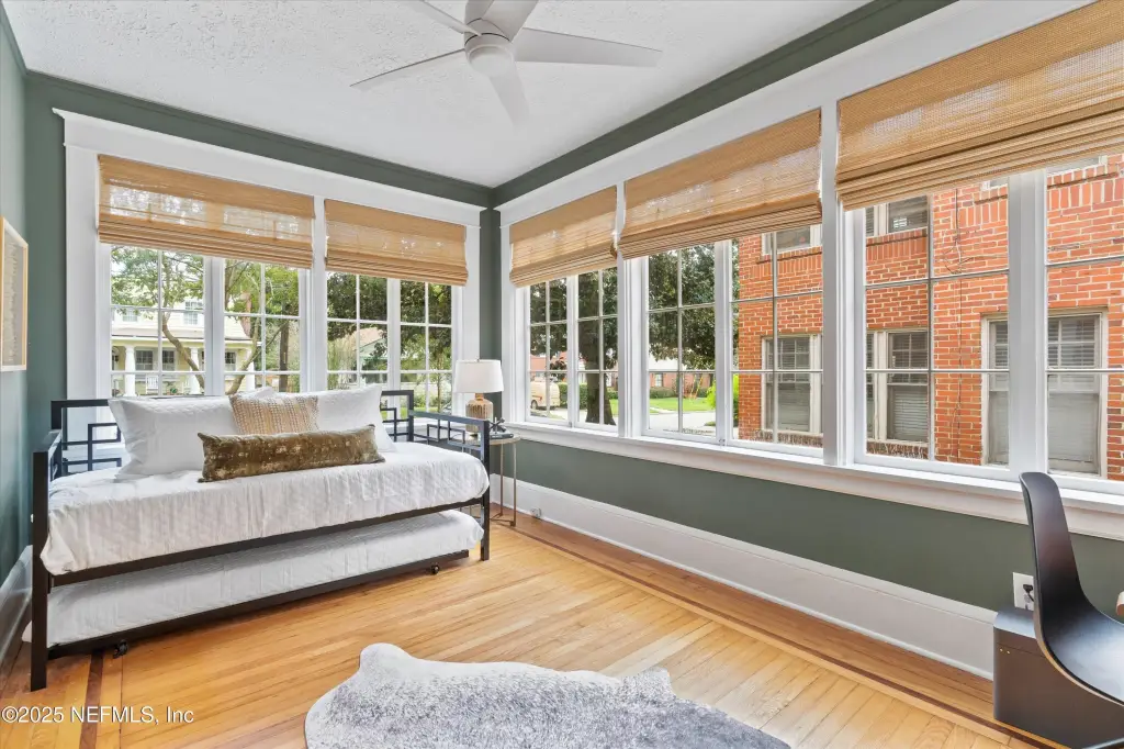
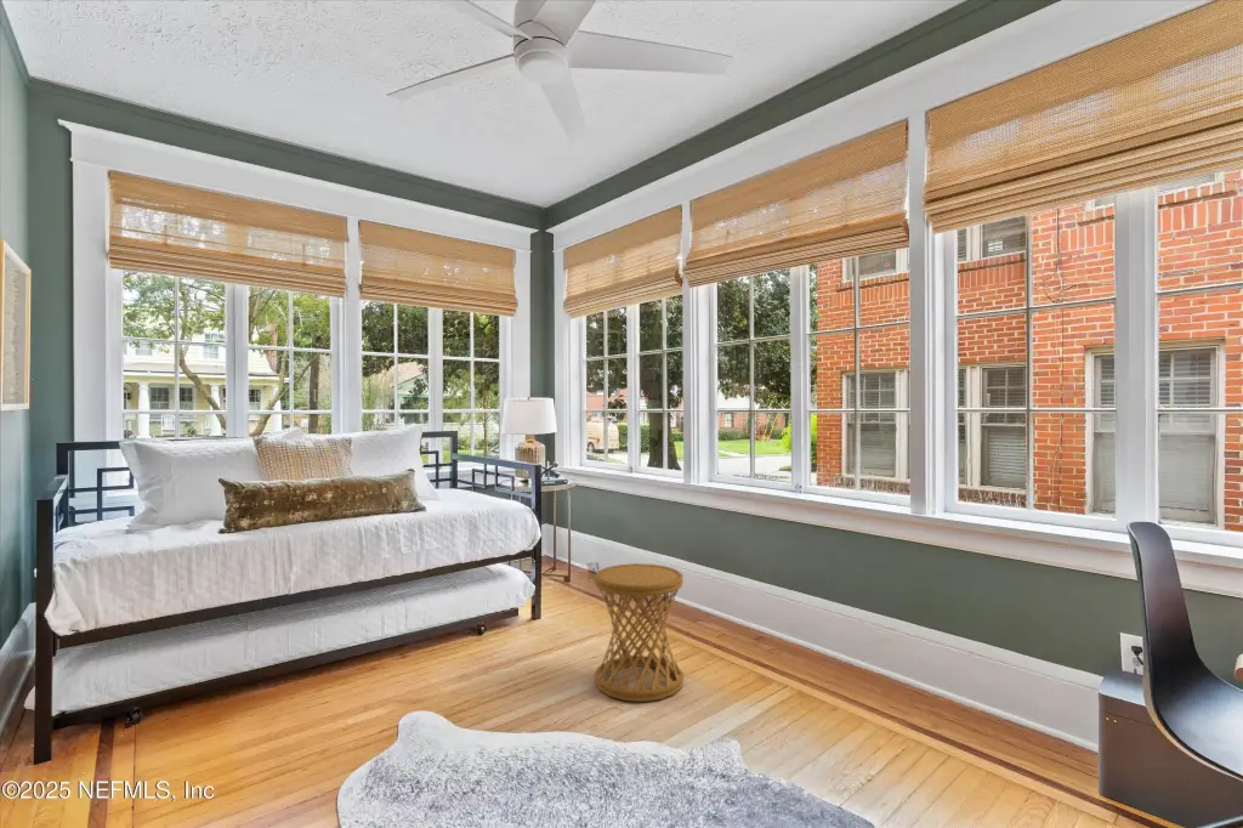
+ side table (640, 628)
